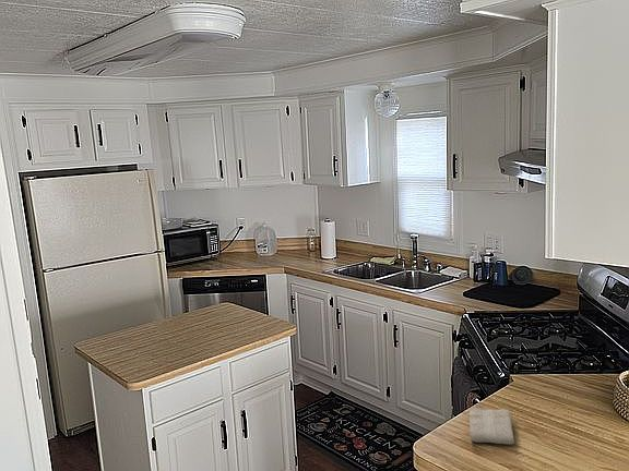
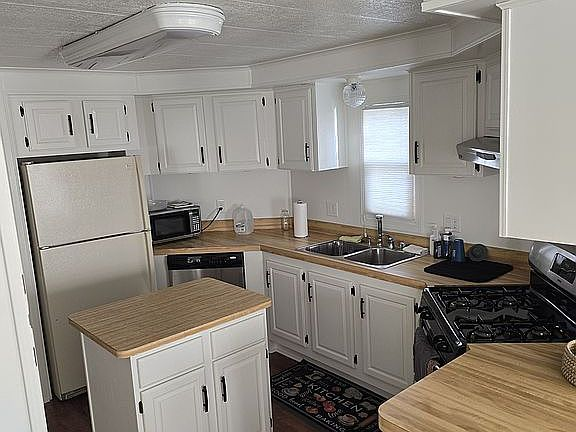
- washcloth (490, 424)
